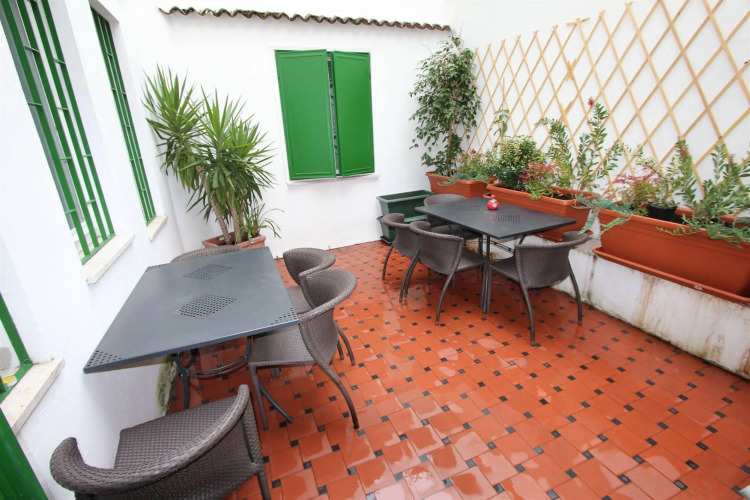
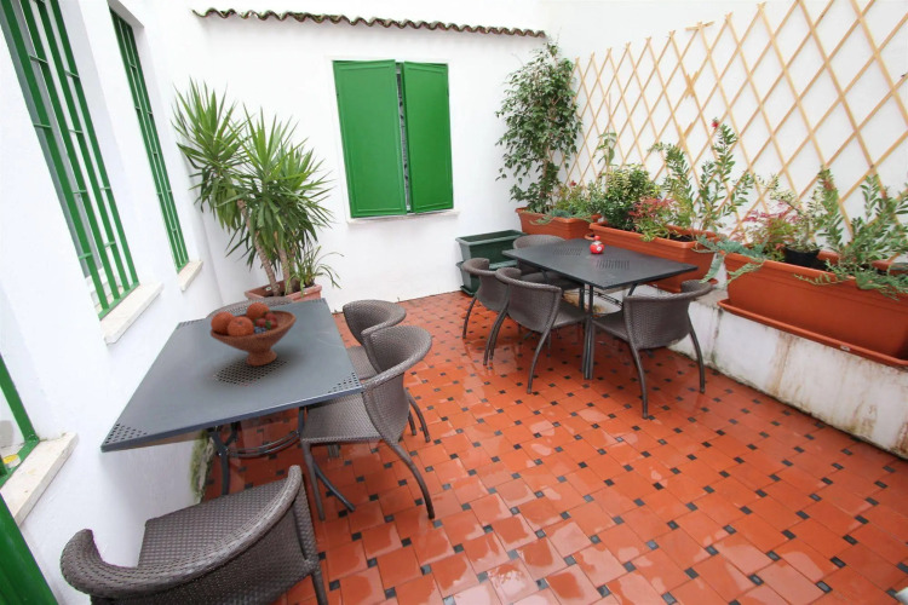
+ fruit bowl (257, 334)
